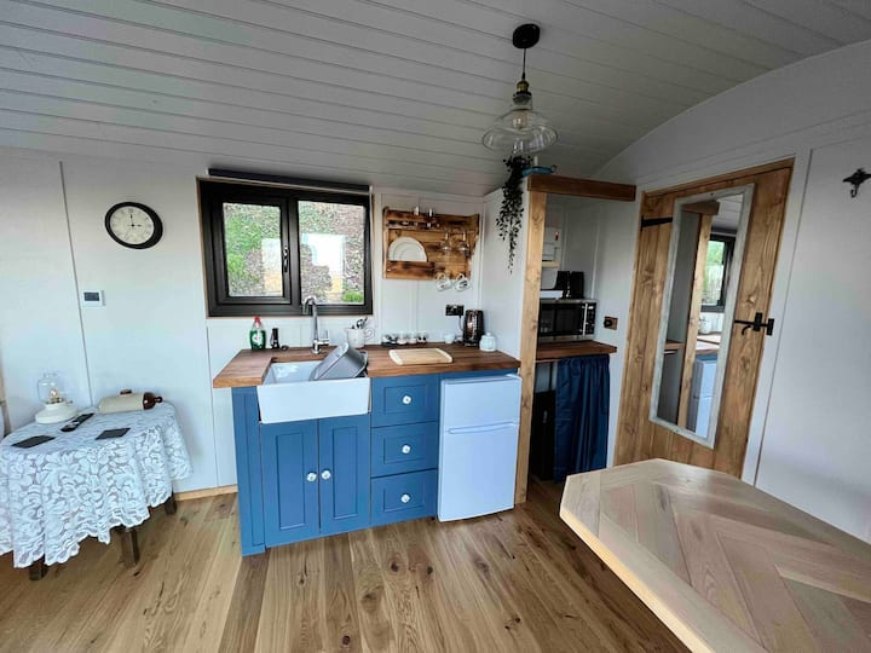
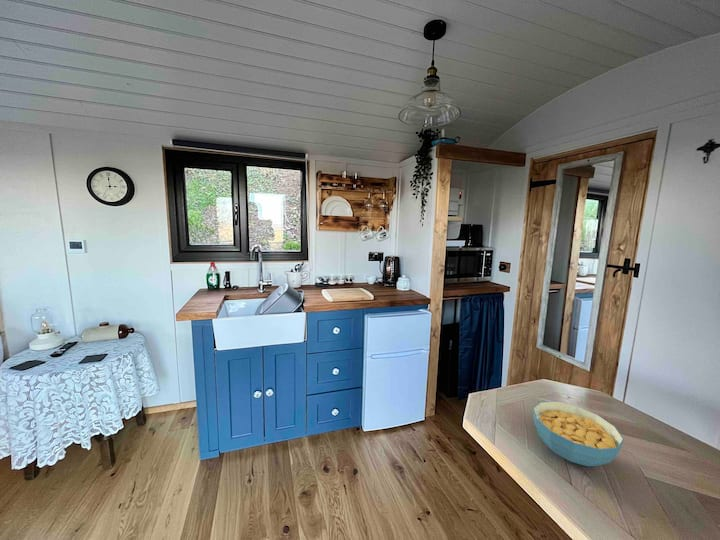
+ cereal bowl (572, 438)
